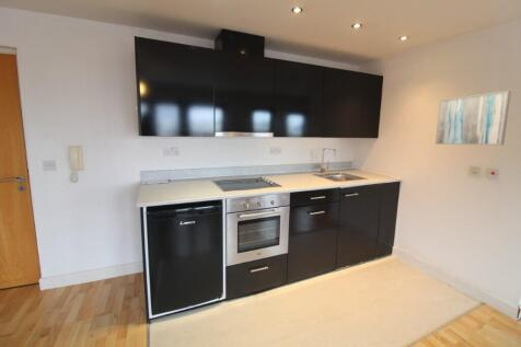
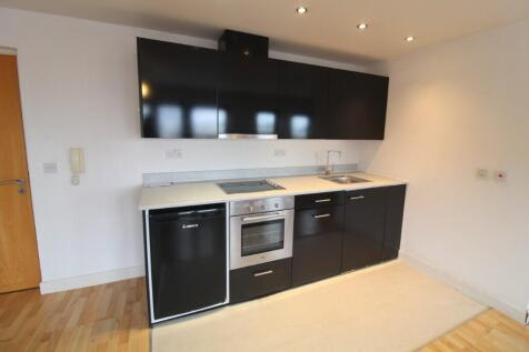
- wall art (468, 120)
